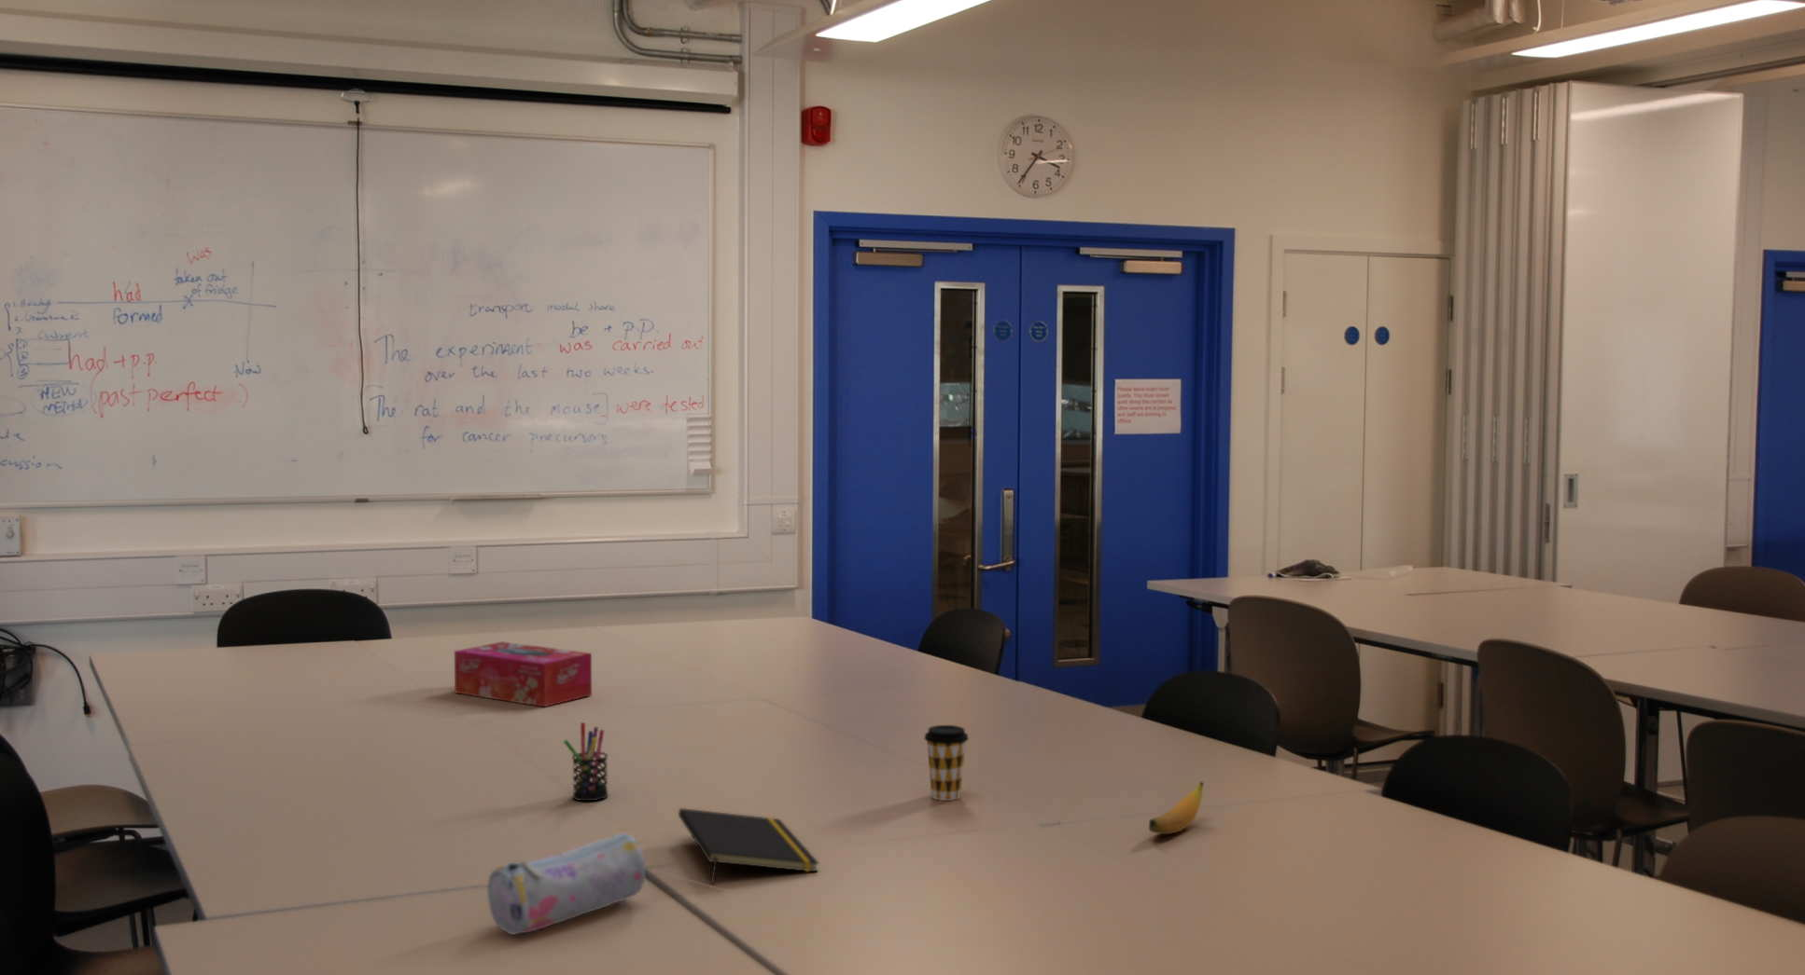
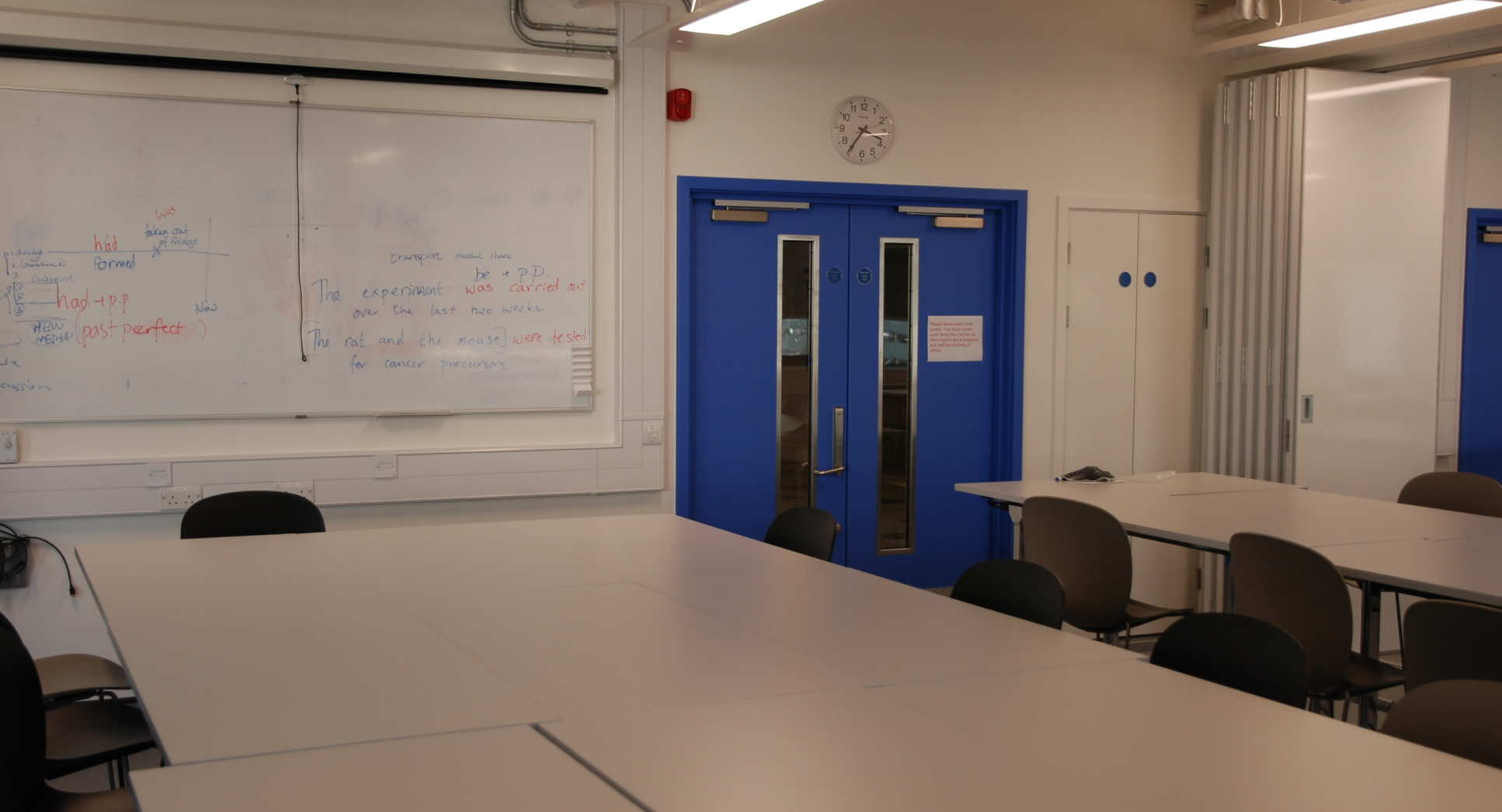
- pencil case (567, 880)
- tissue box (523, 672)
- notepad (746, 839)
- pen holder (585, 760)
- coffee cup (946, 762)
- banana (1176, 810)
